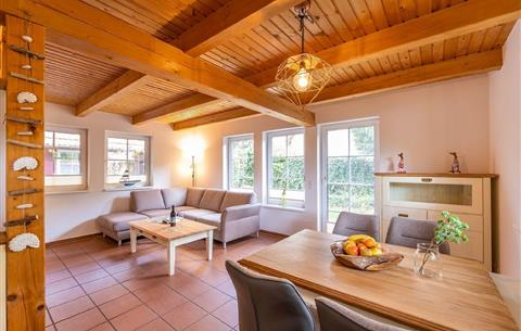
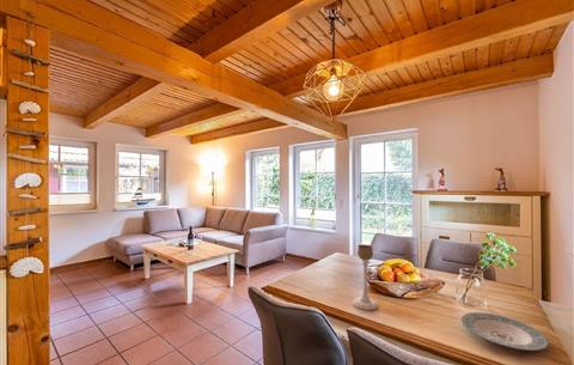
+ candle holder (365, 274)
+ plate (501, 333)
